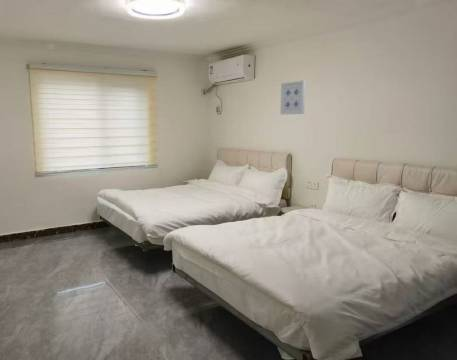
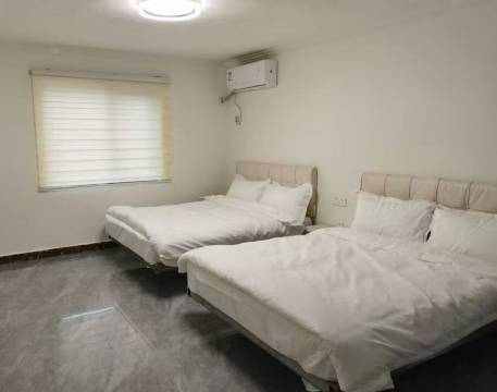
- wall art (292, 98)
